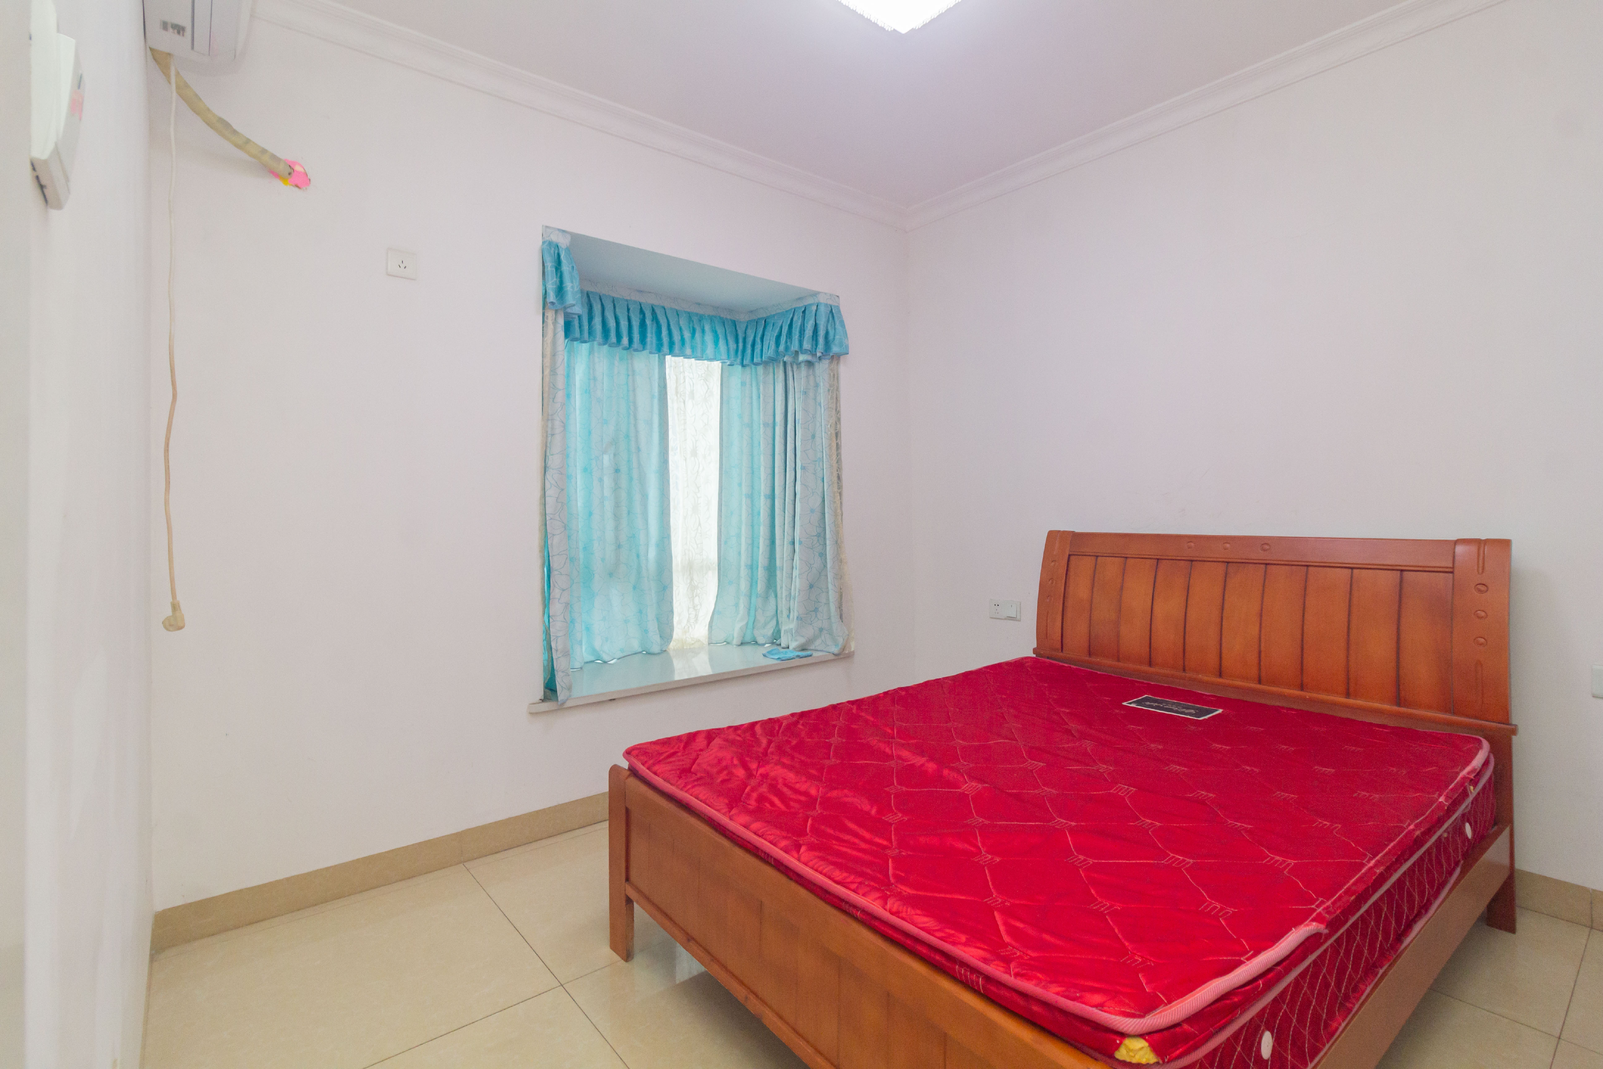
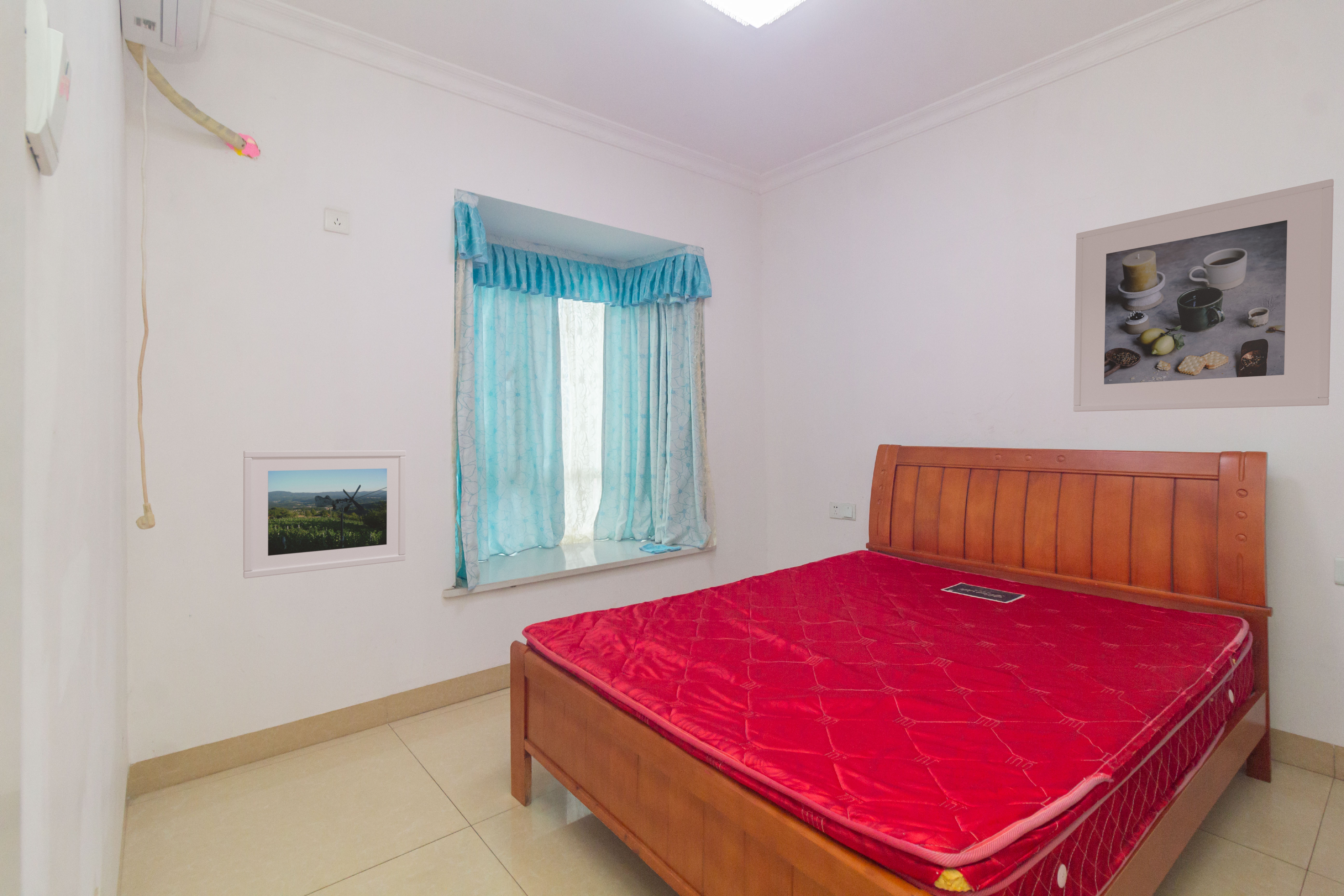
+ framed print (1188, 309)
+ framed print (330, 510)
